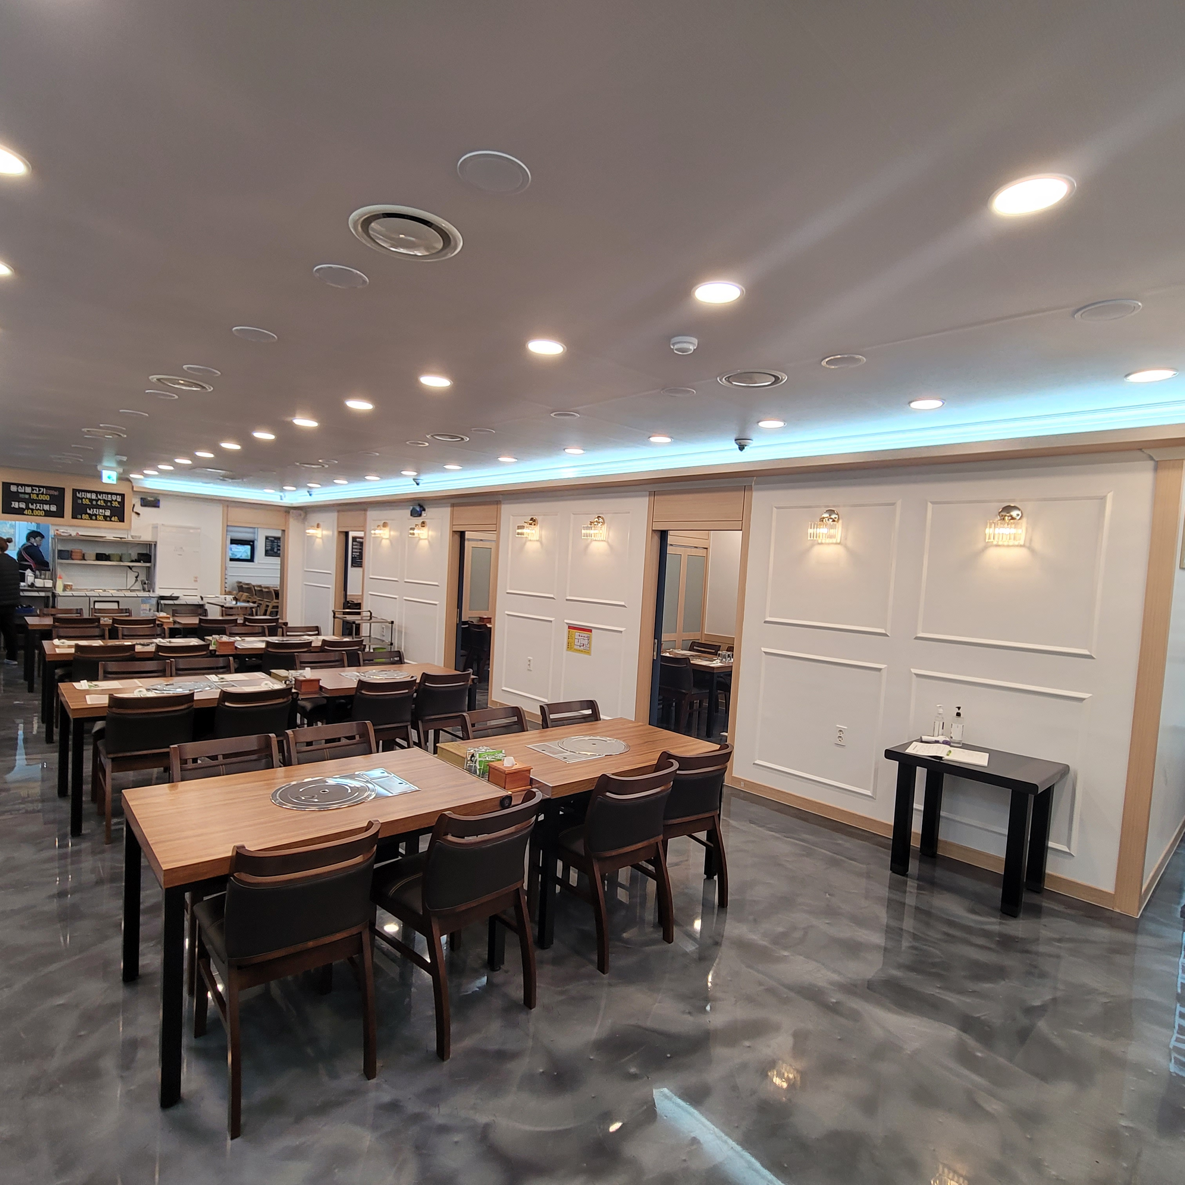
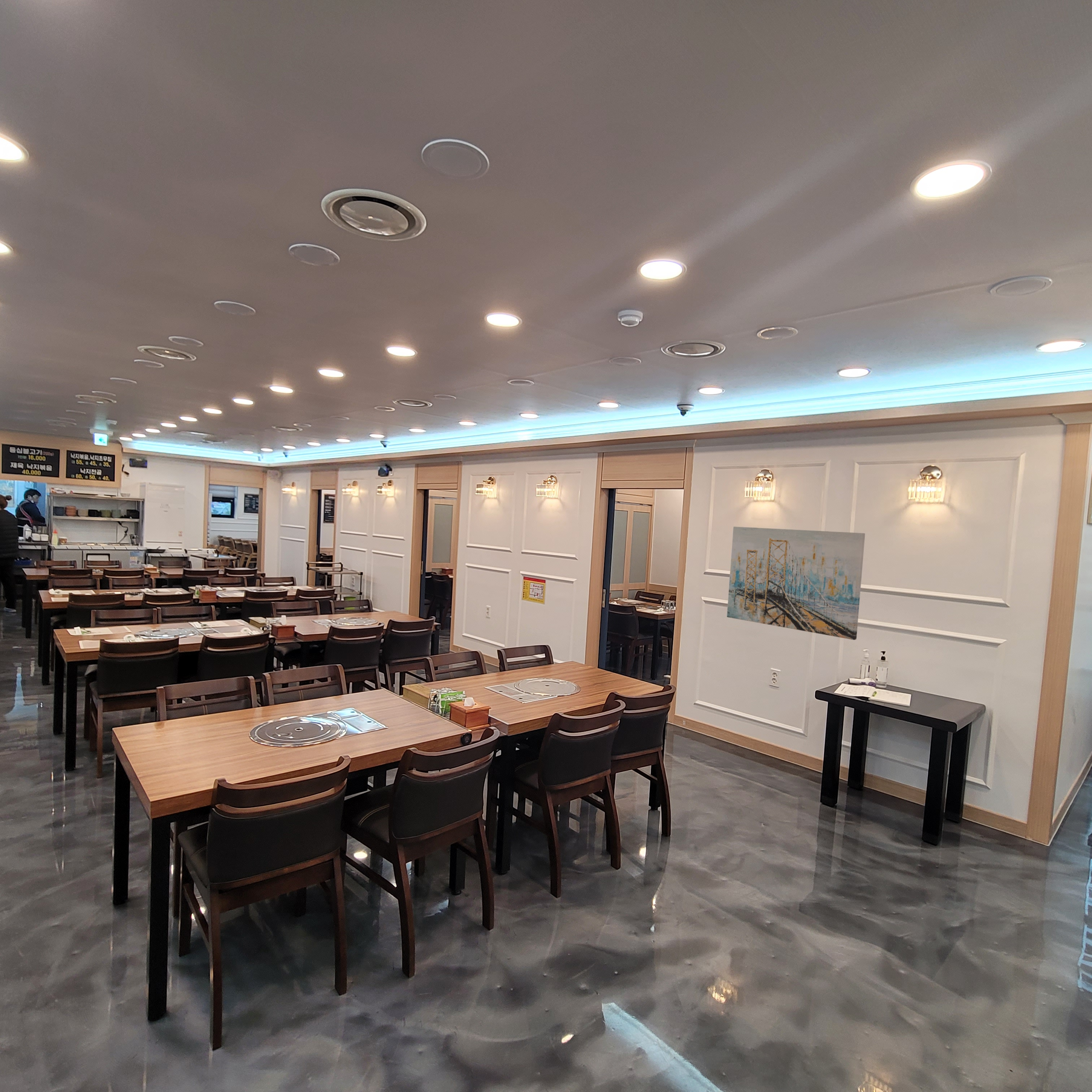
+ wall art (790, 578)
